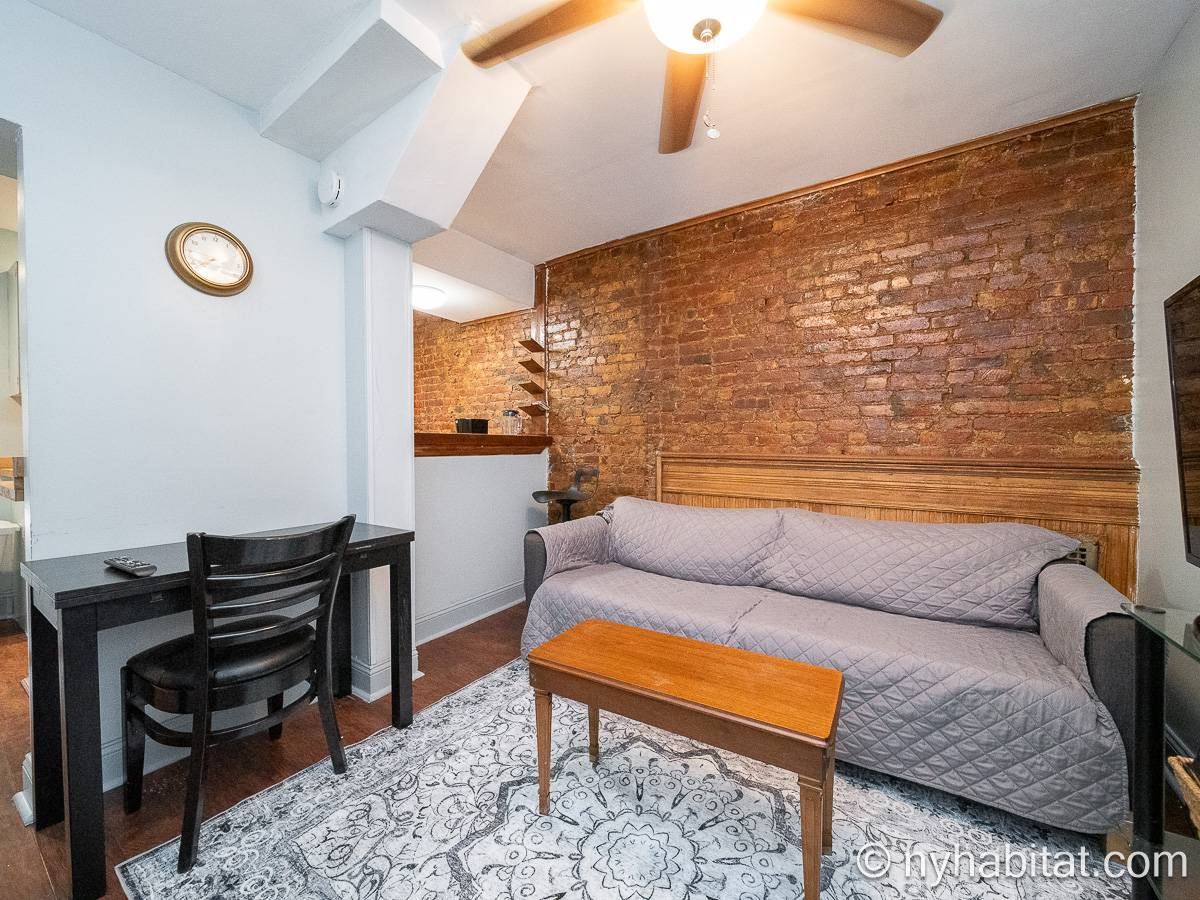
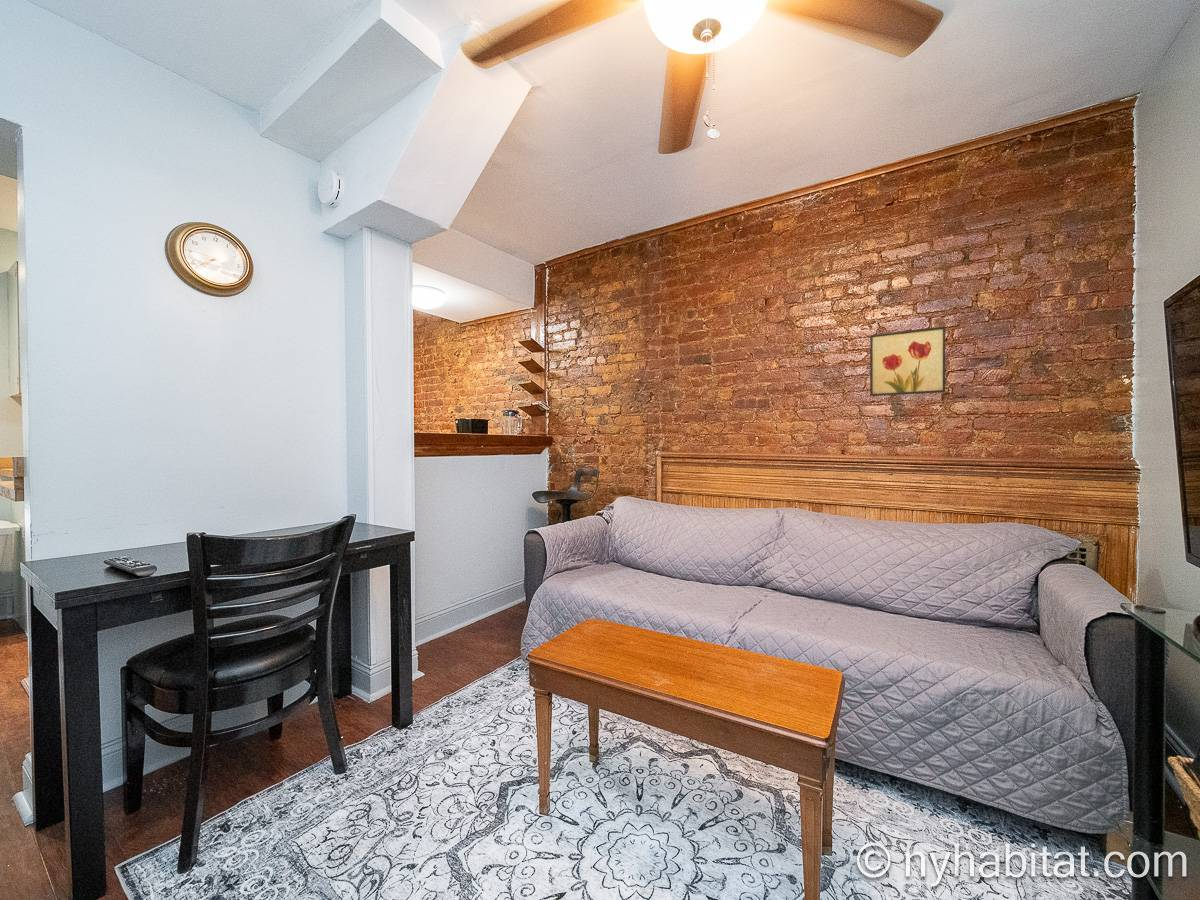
+ wall art (906, 362)
